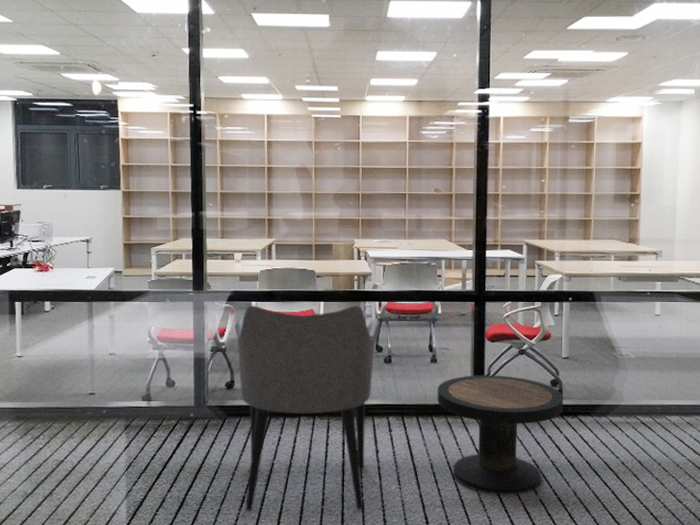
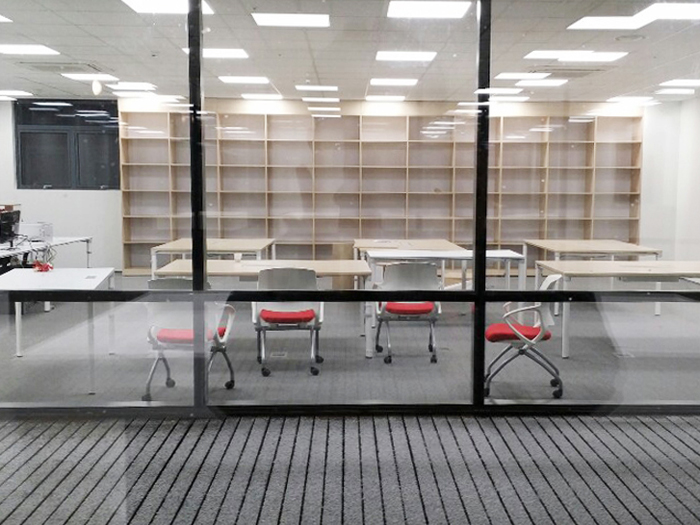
- armchair (306, 389)
- side table (497, 434)
